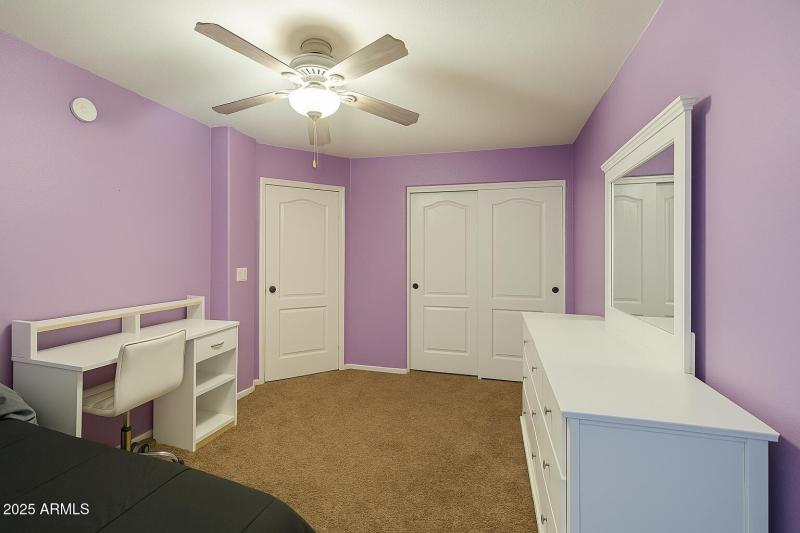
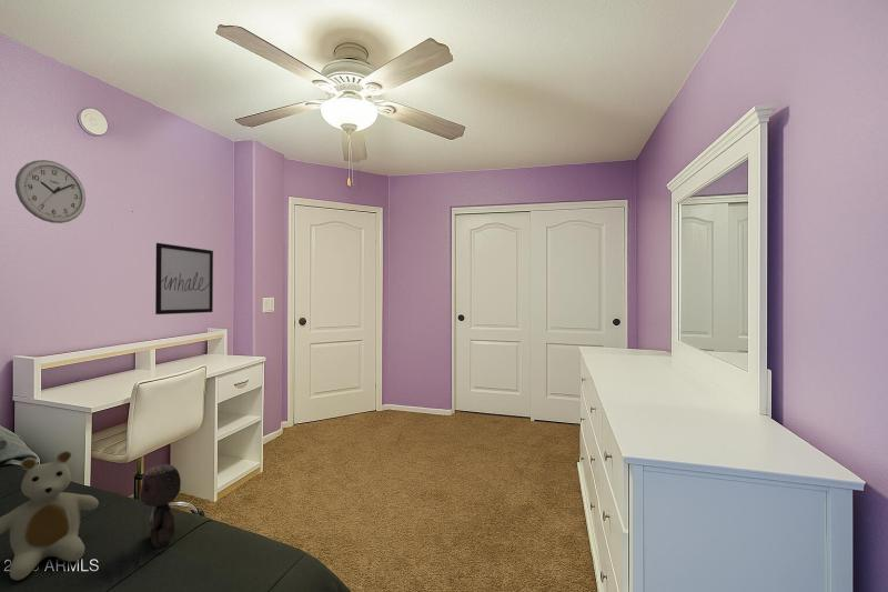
+ wall clock (53, 191)
+ stuffed bear (47, 508)
+ wall art (186, 280)
+ stuffed toy (160, 504)
